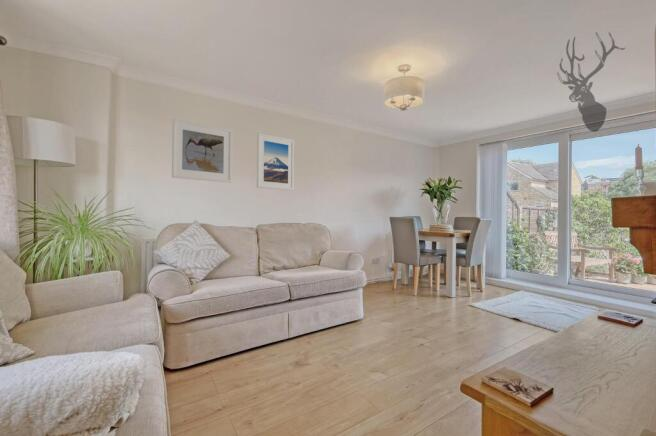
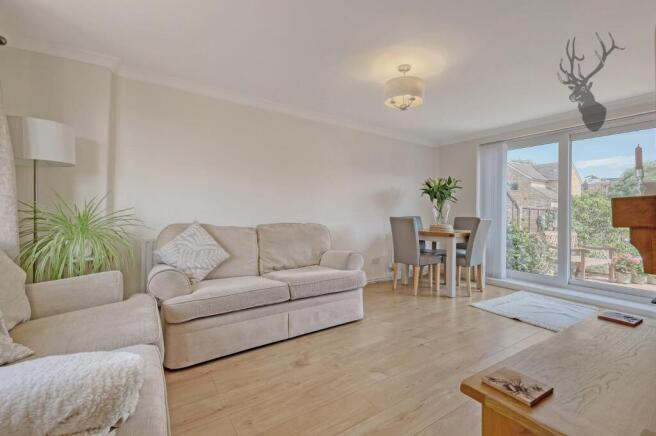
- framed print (276, 162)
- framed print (203, 152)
